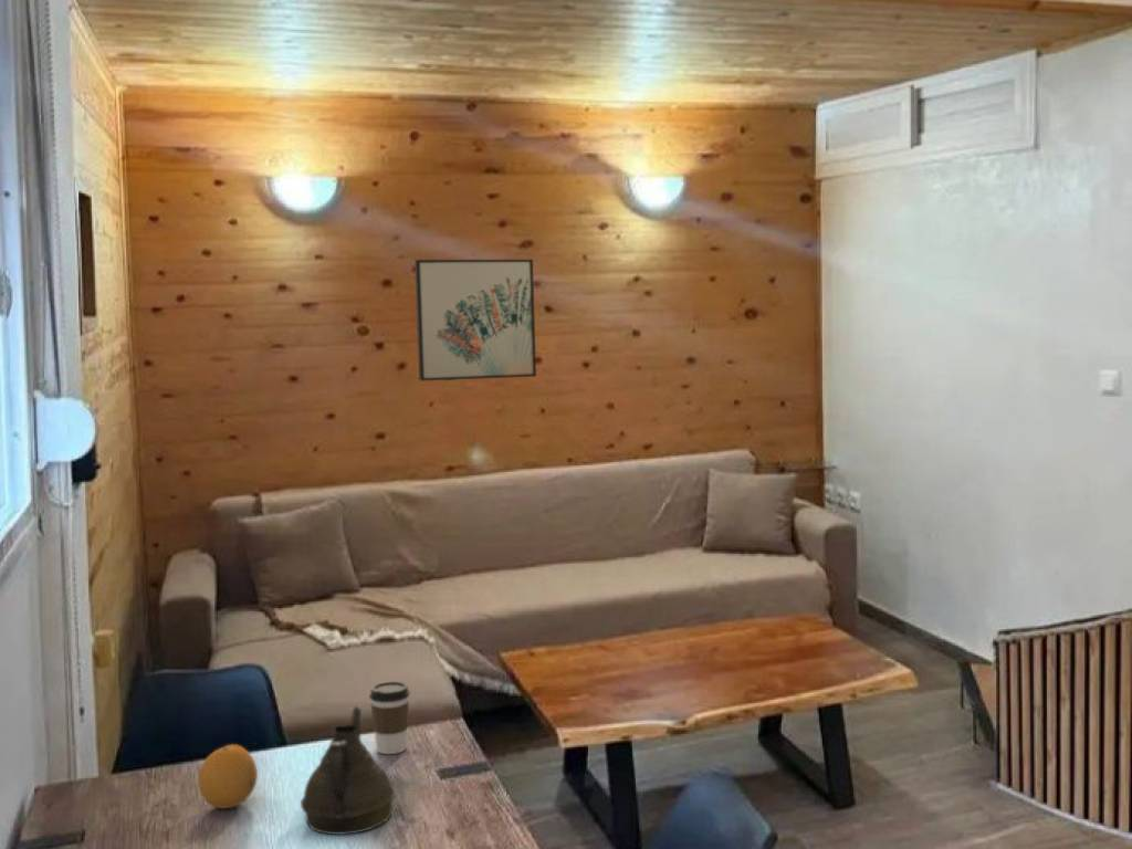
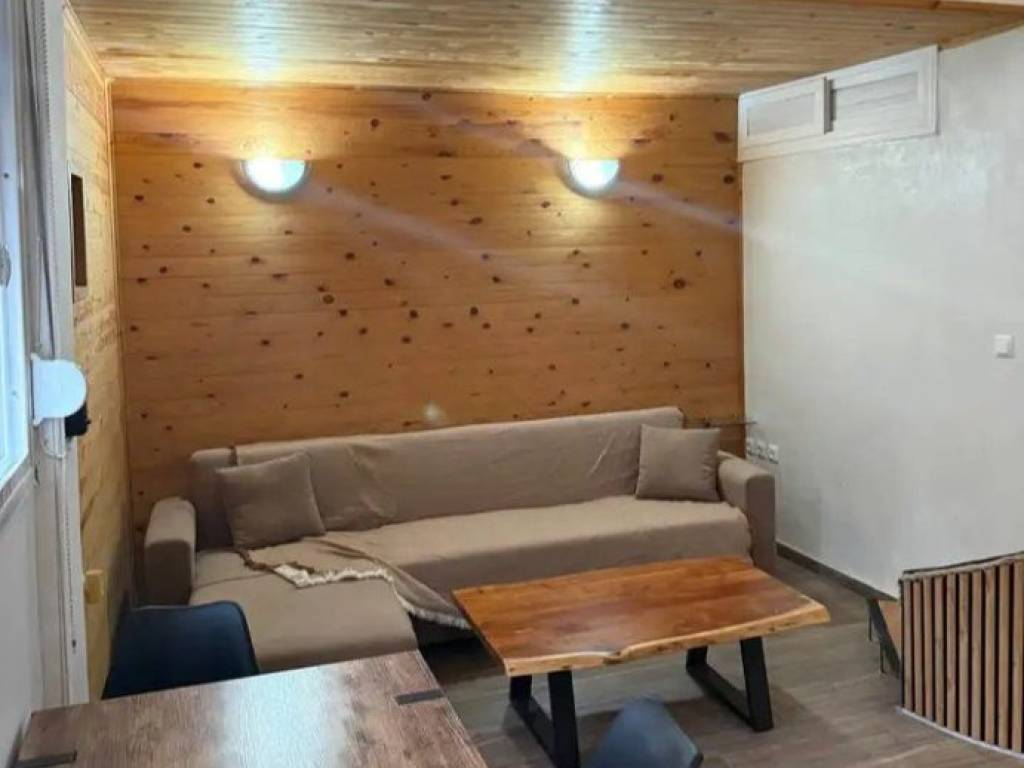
- wall art (476, 318)
- fruit (228, 776)
- teapot (350, 765)
- coffee cup (390, 717)
